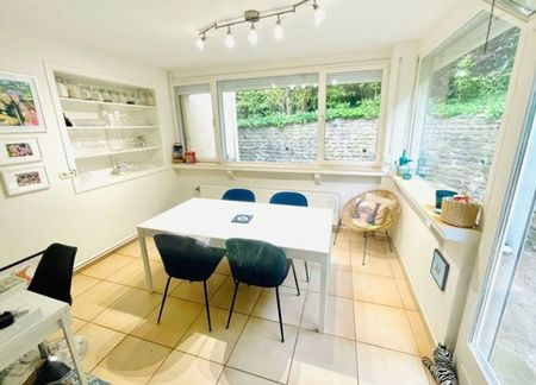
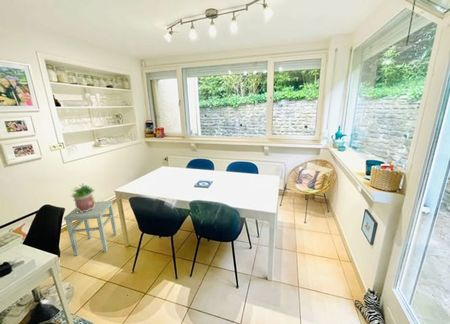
+ stool (94, 227)
+ potted plant (82, 197)
